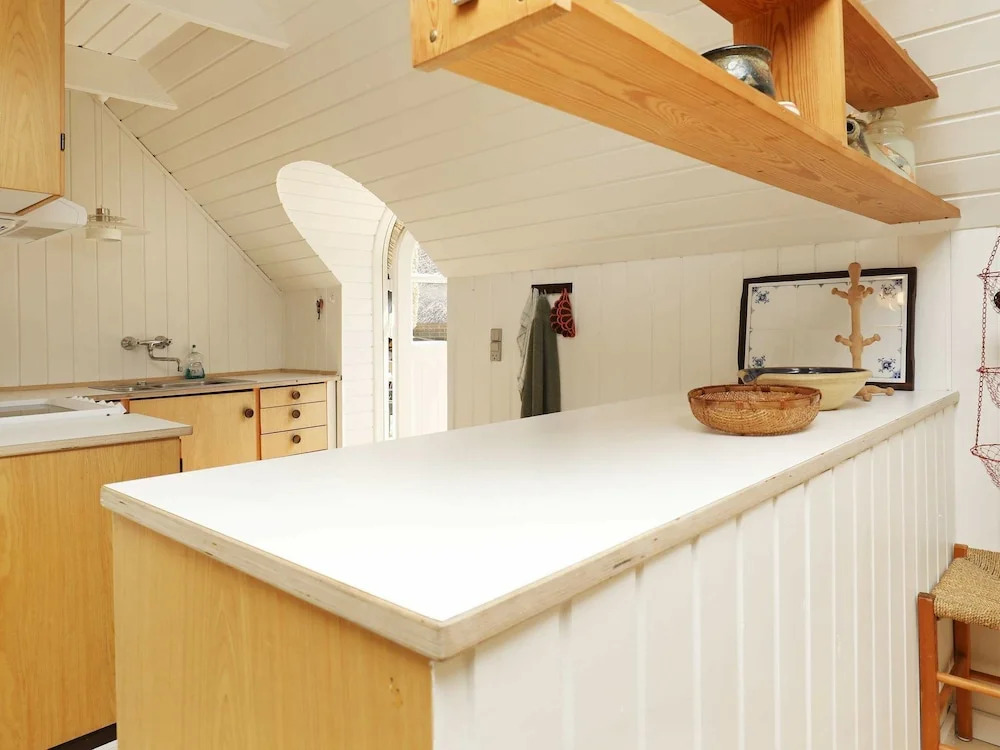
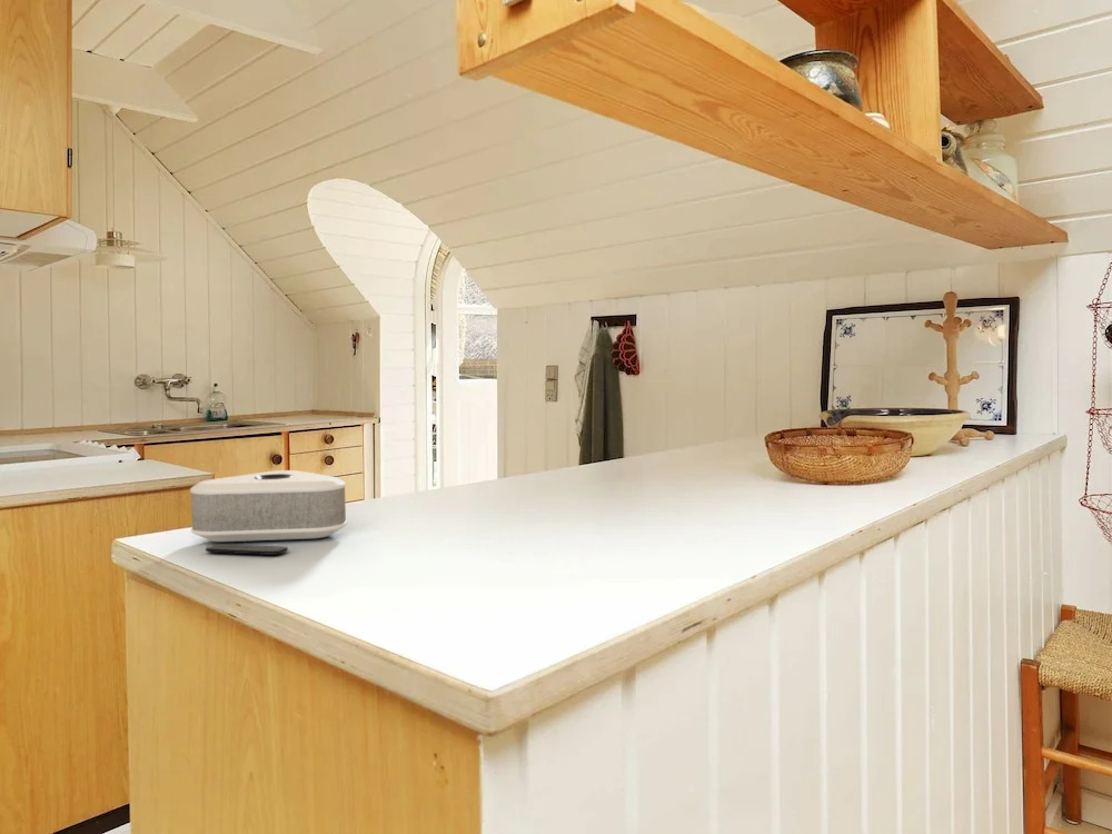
+ speaker (270, 507)
